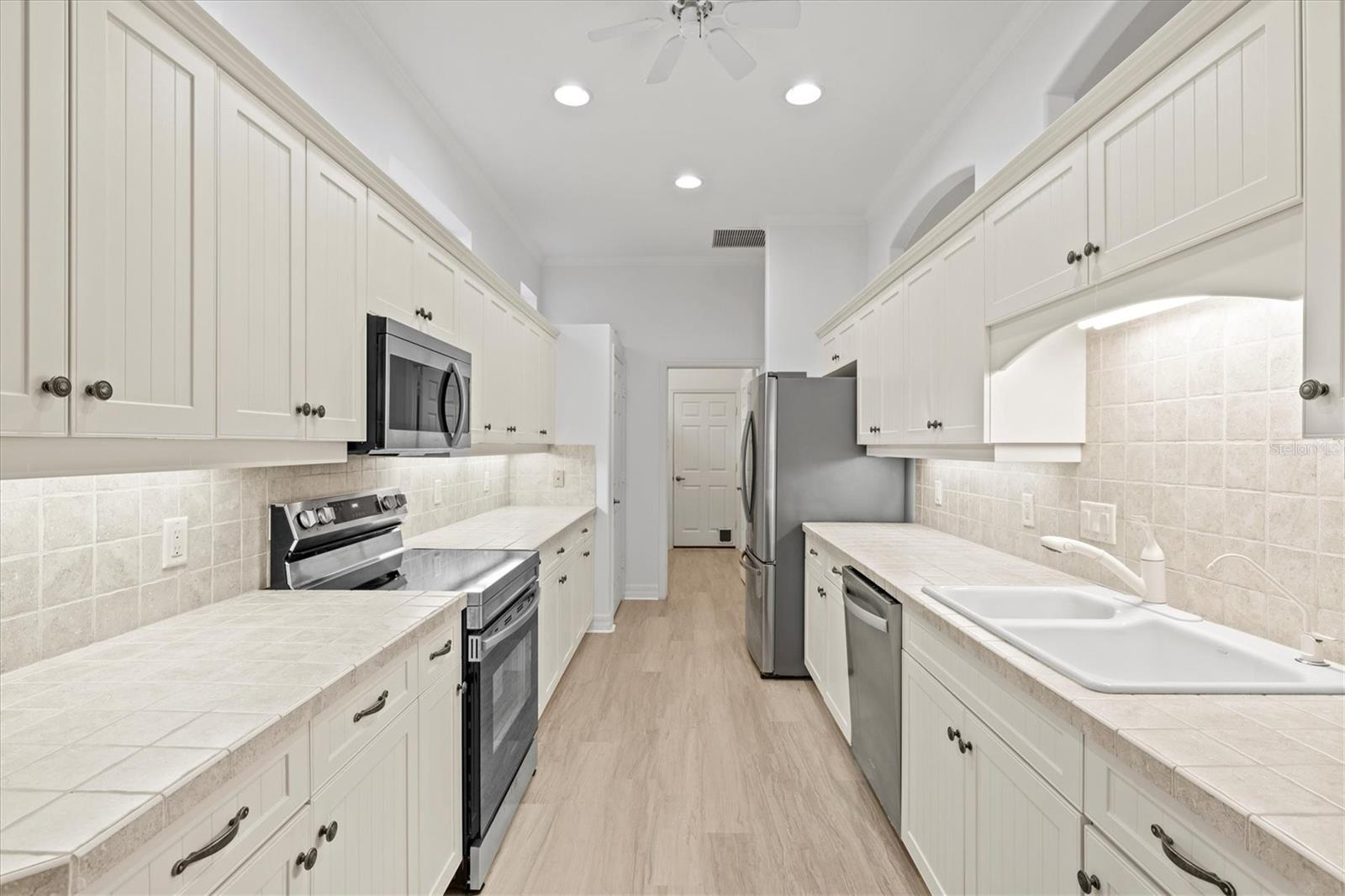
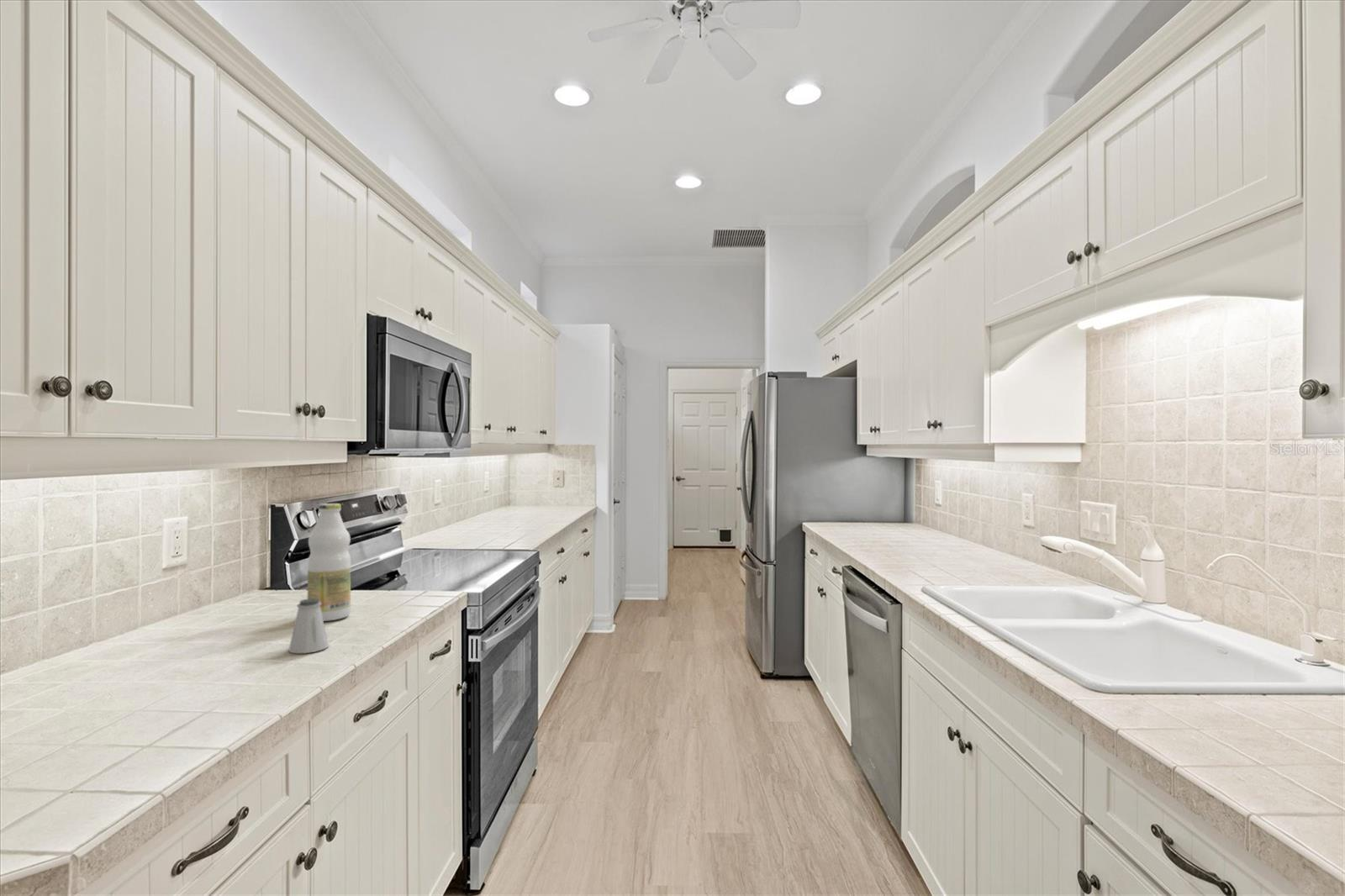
+ bottle (329, 560)
+ saltshaker (309, 624)
